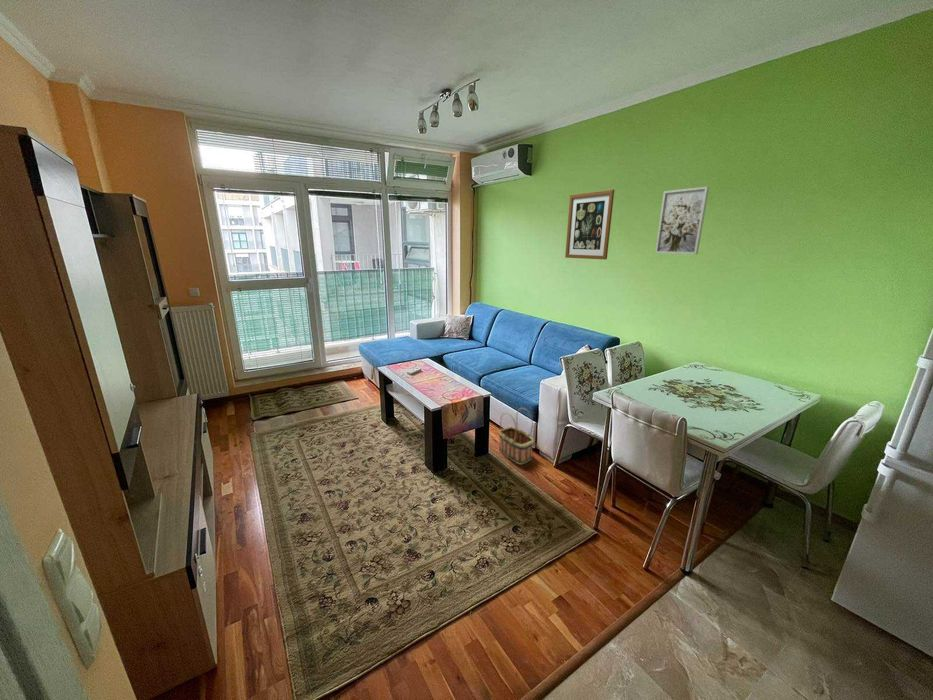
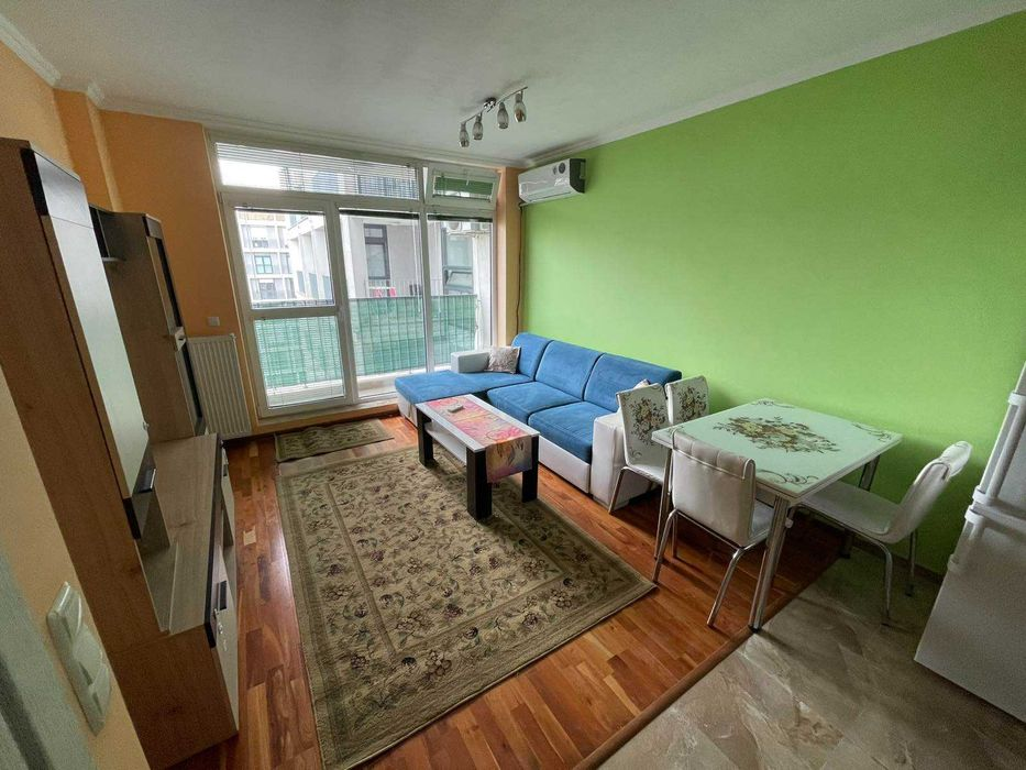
- wall art (680, 222)
- wall art (587, 226)
- basket (516, 433)
